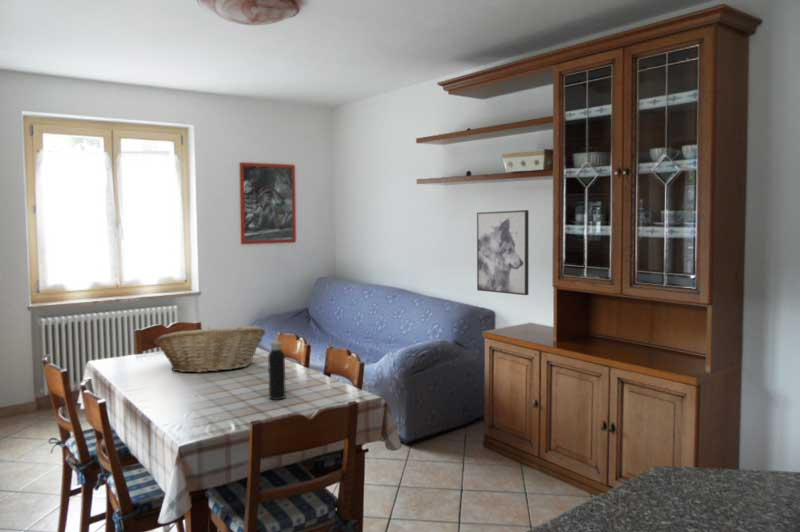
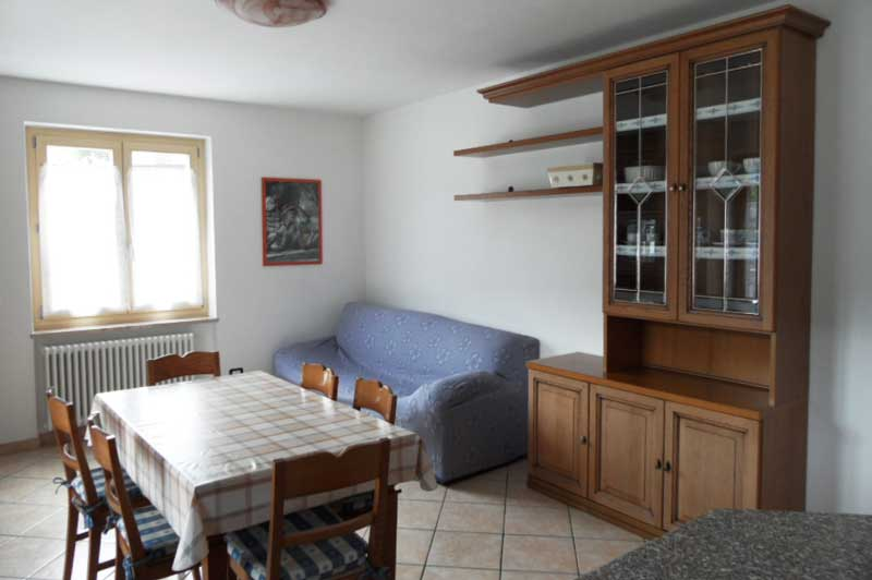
- fruit basket (211, 345)
- water bottle (276, 367)
- wall art (501, 252)
